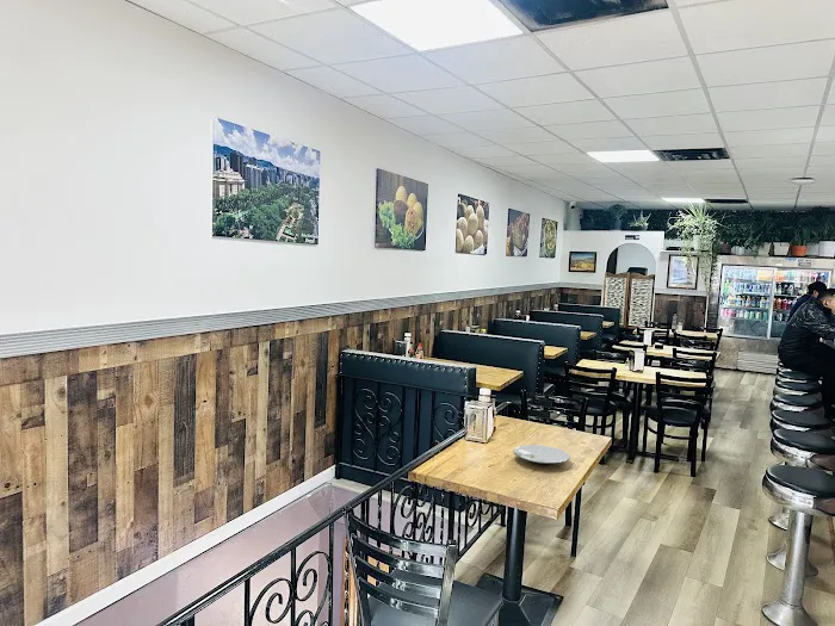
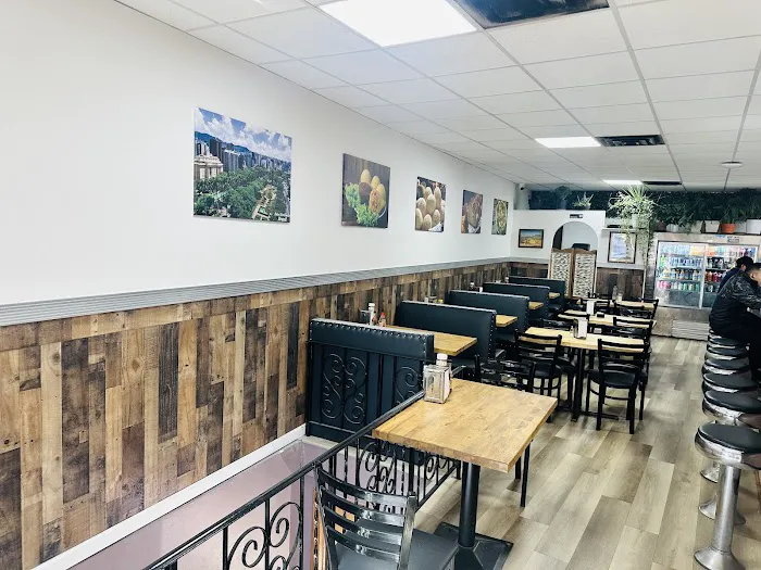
- plate (540, 457)
